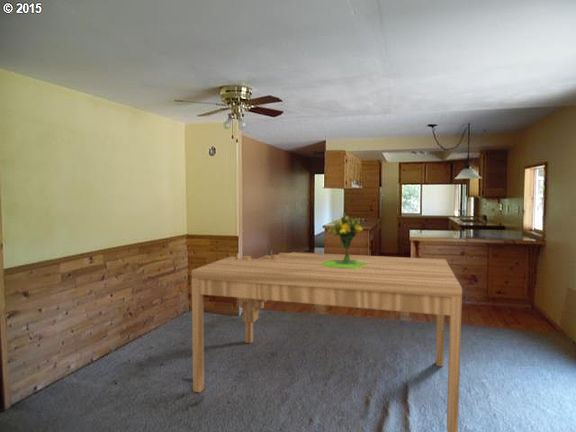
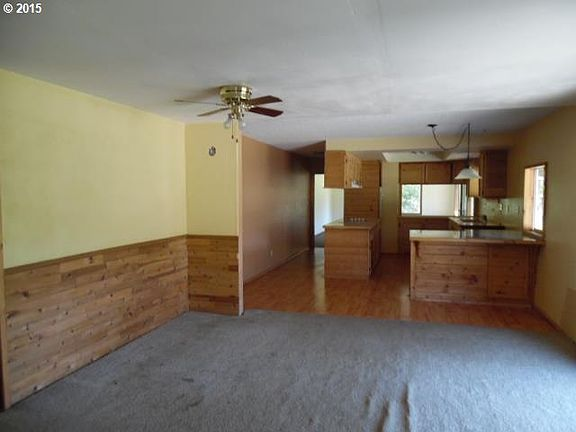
- bouquet (345, 237)
- dining table (332, 305)
